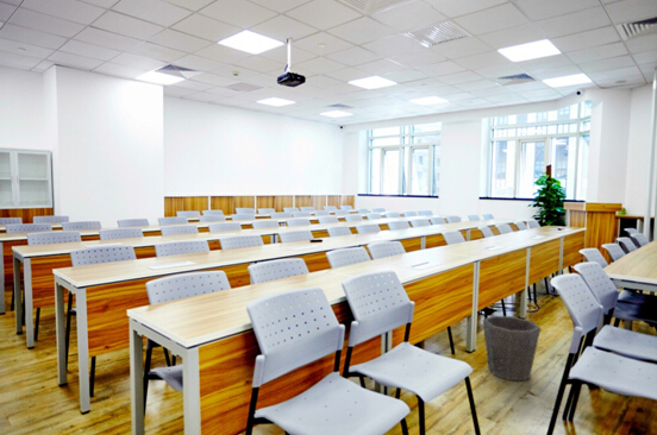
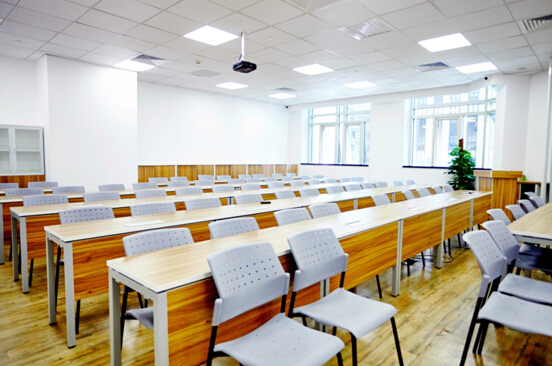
- waste bin (509, 347)
